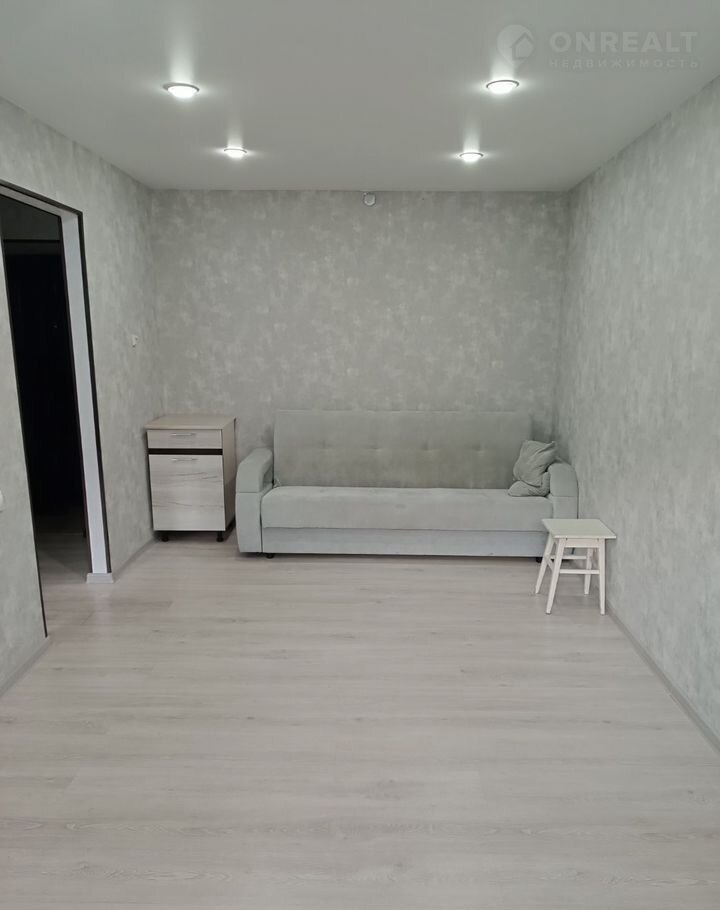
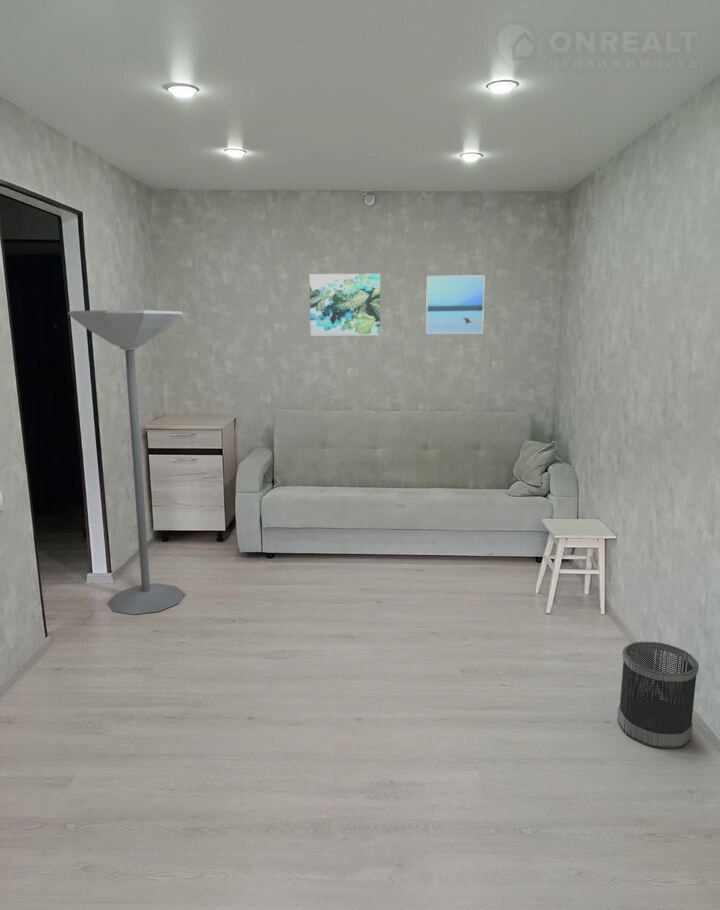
+ wall art (345, 305)
+ floor lamp (137, 461)
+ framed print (454, 305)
+ wastebasket (656, 693)
